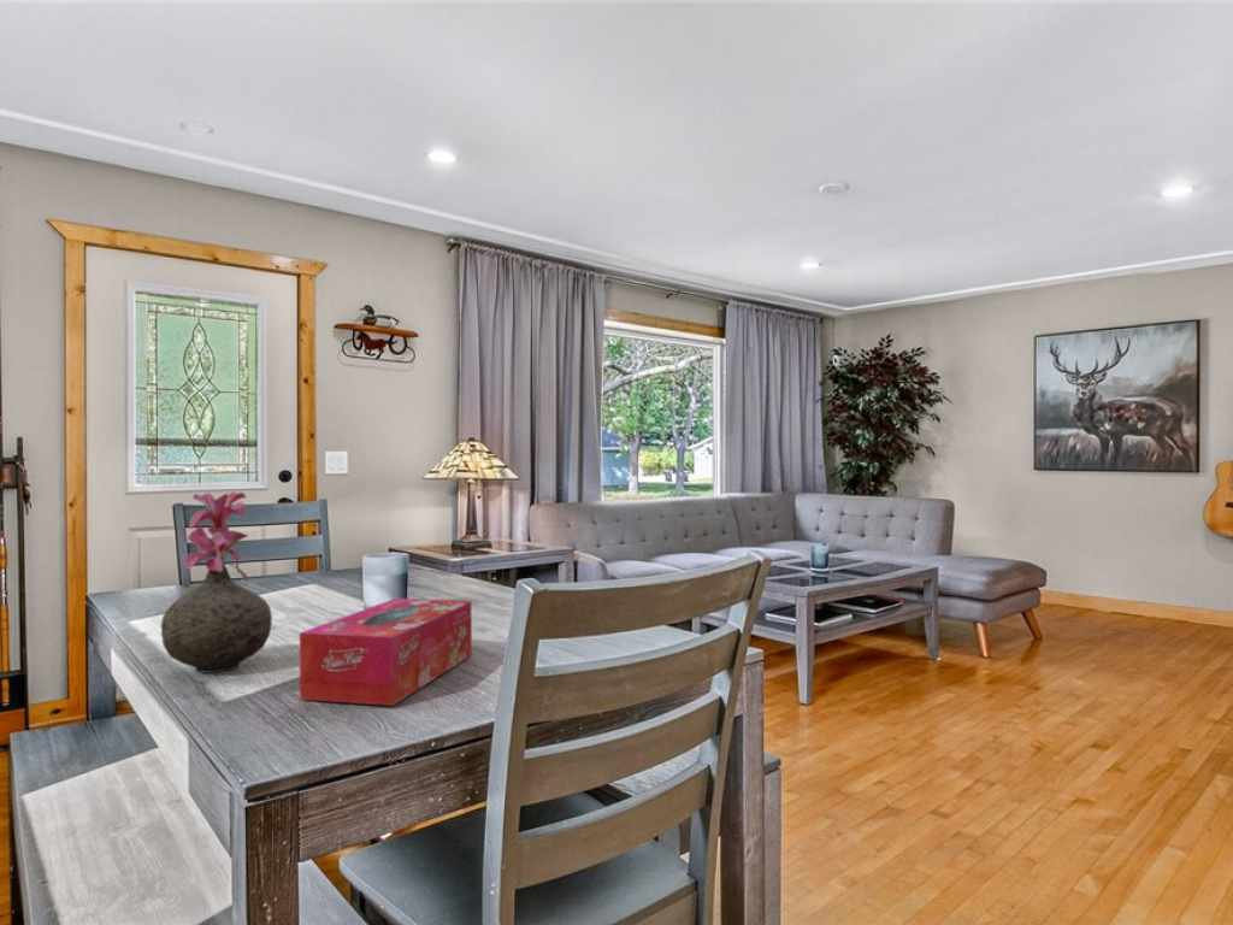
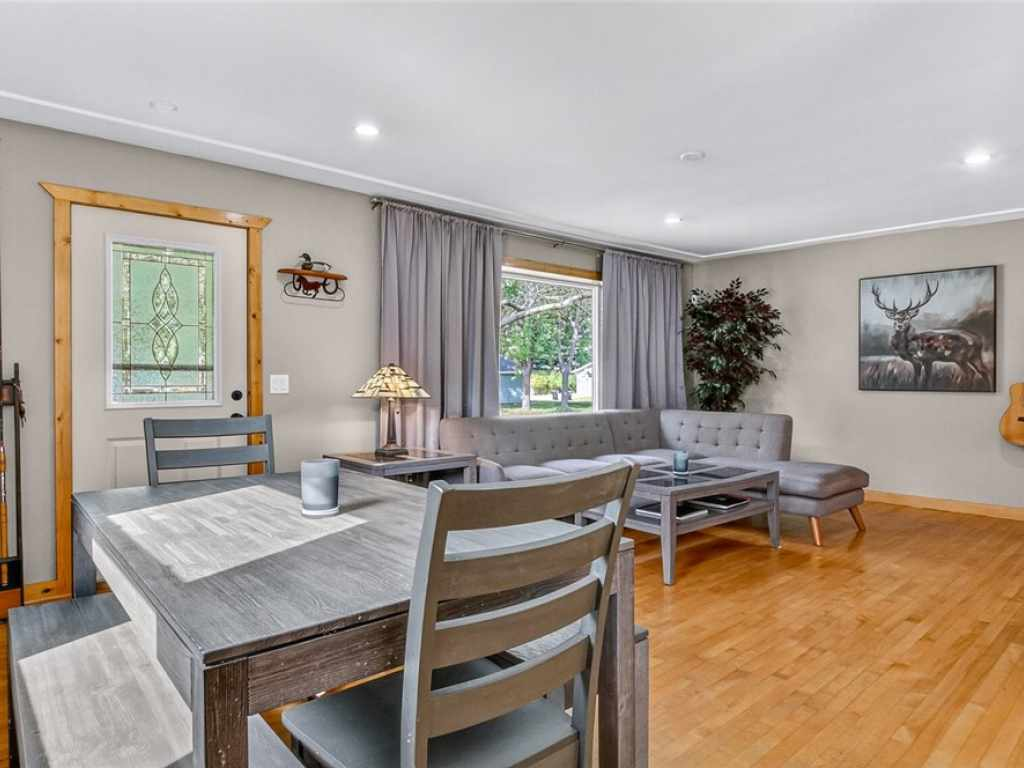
- vase (218, 579)
- tissue box (394, 644)
